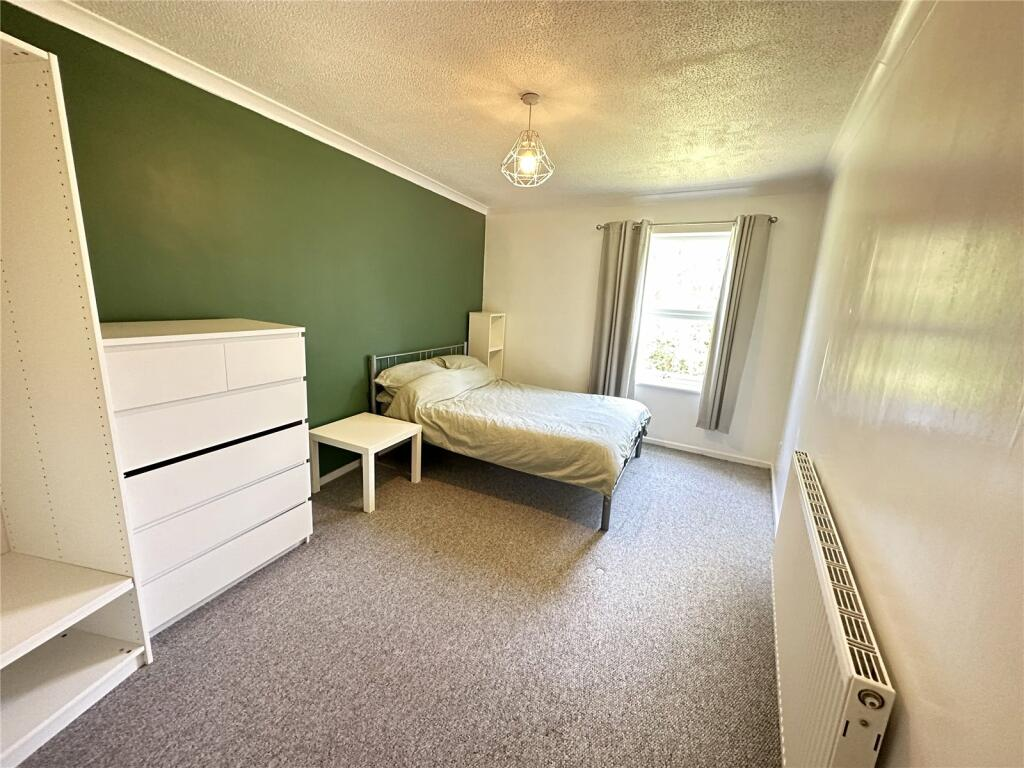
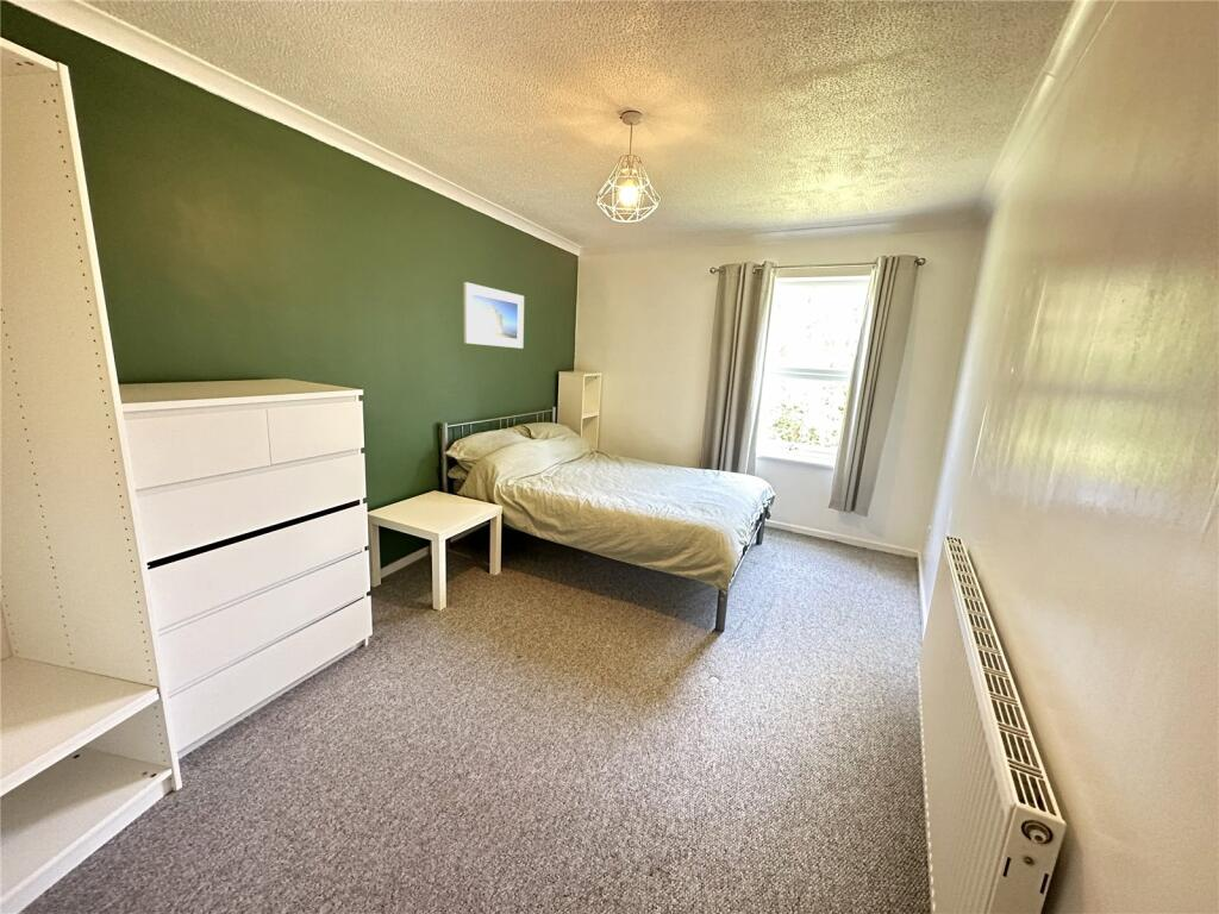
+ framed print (495, 318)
